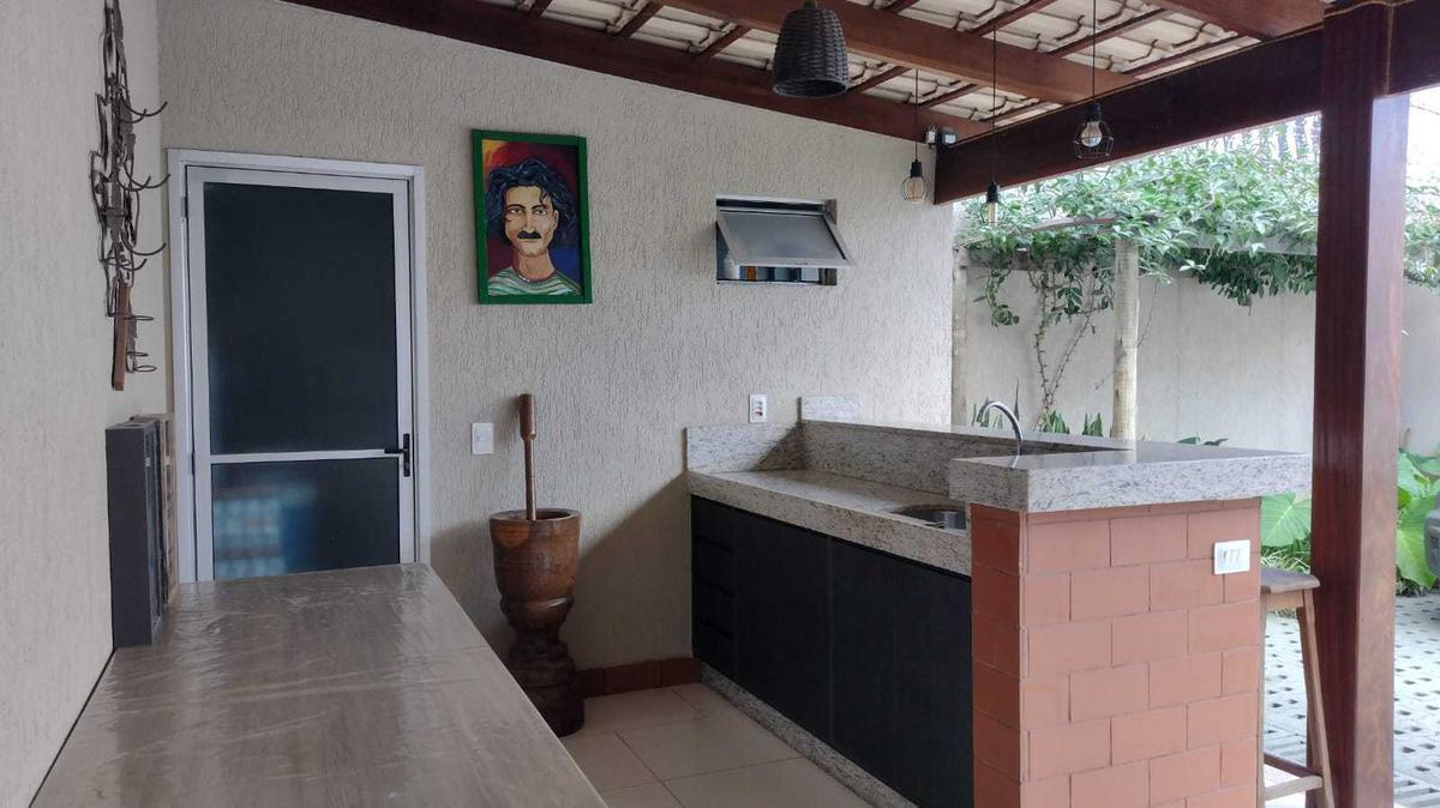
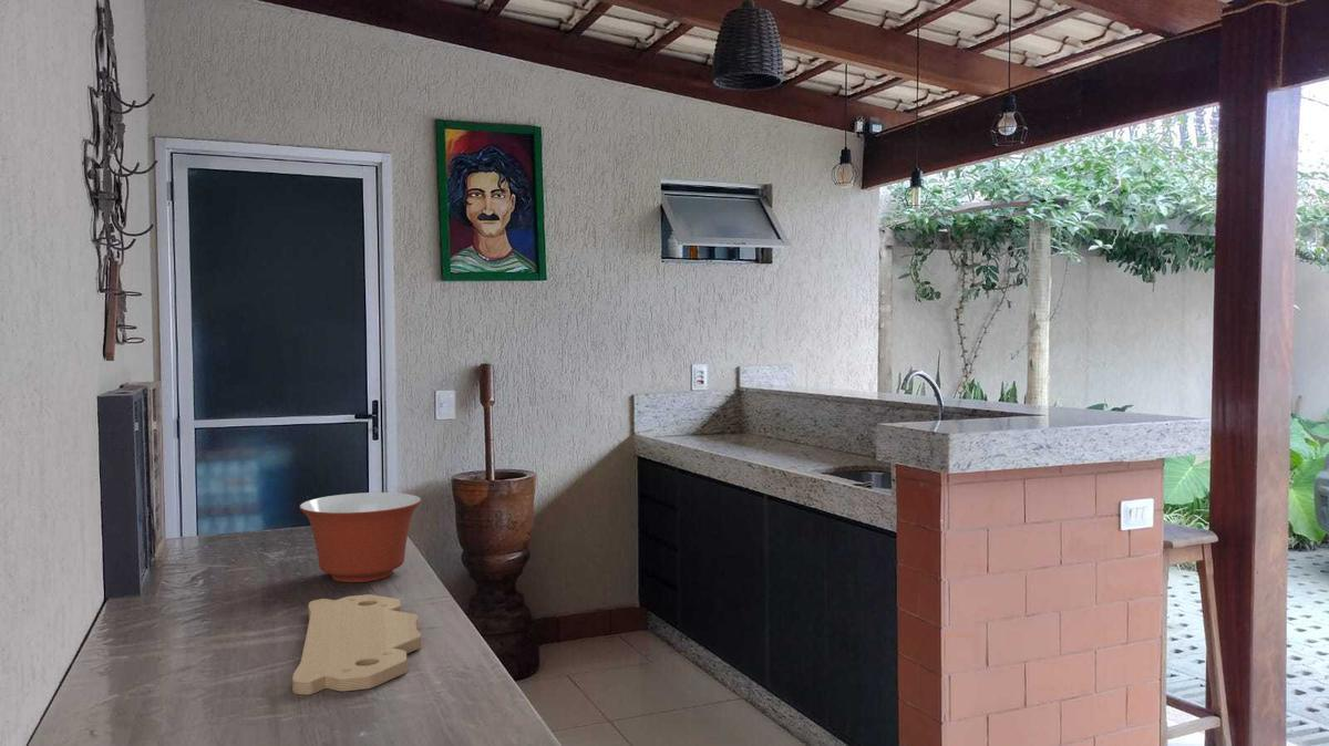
+ mixing bowl (361, 538)
+ cutting board (361, 635)
